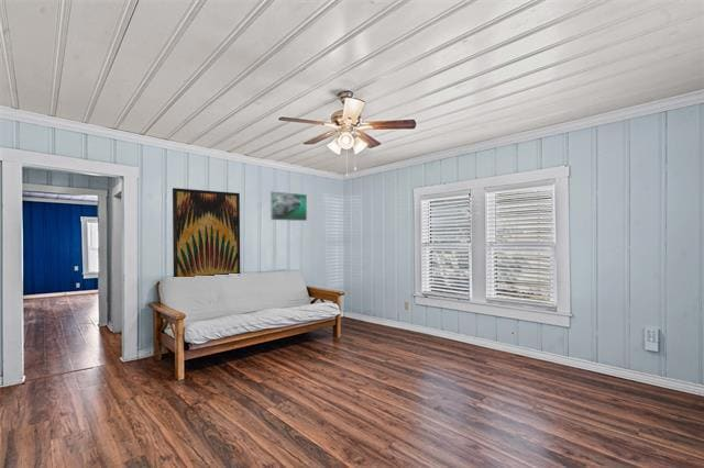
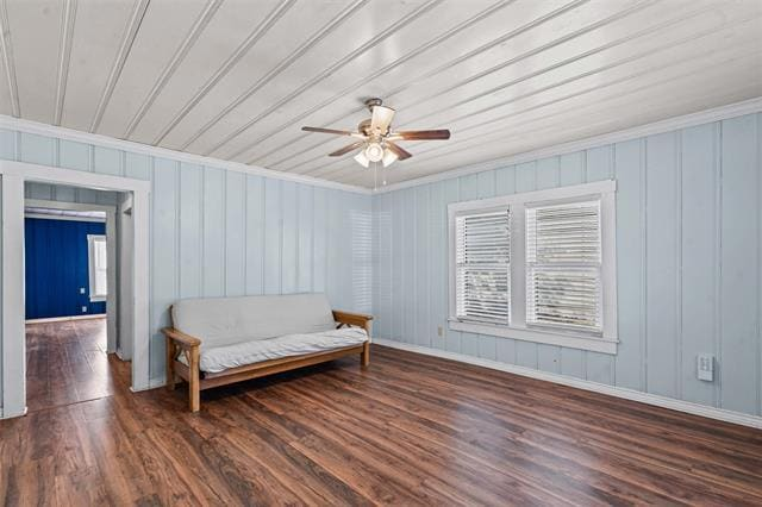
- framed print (289, 207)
- wall art (208, 234)
